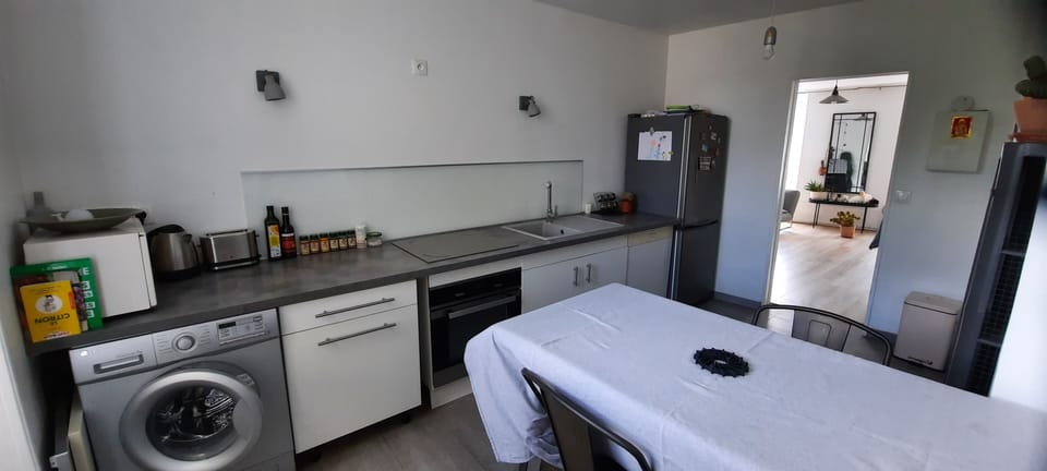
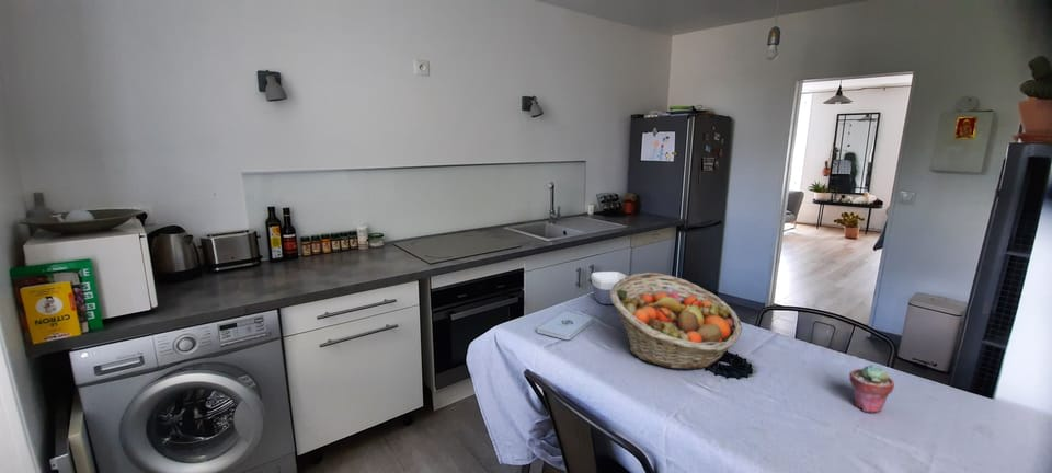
+ notepad (565, 324)
+ bowl (609, 288)
+ potted succulent (870, 385)
+ fruit basket (674, 316)
